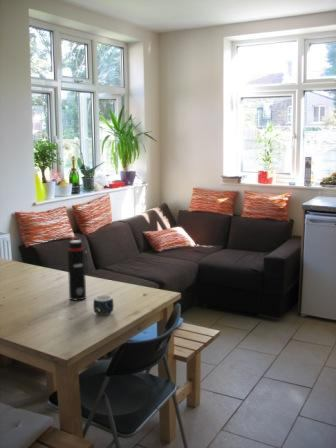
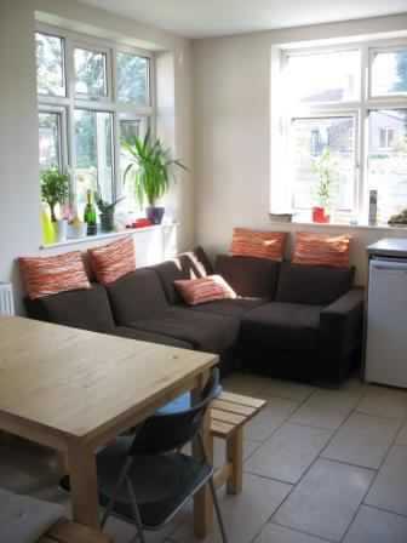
- mug (102, 304)
- water bottle (78, 269)
